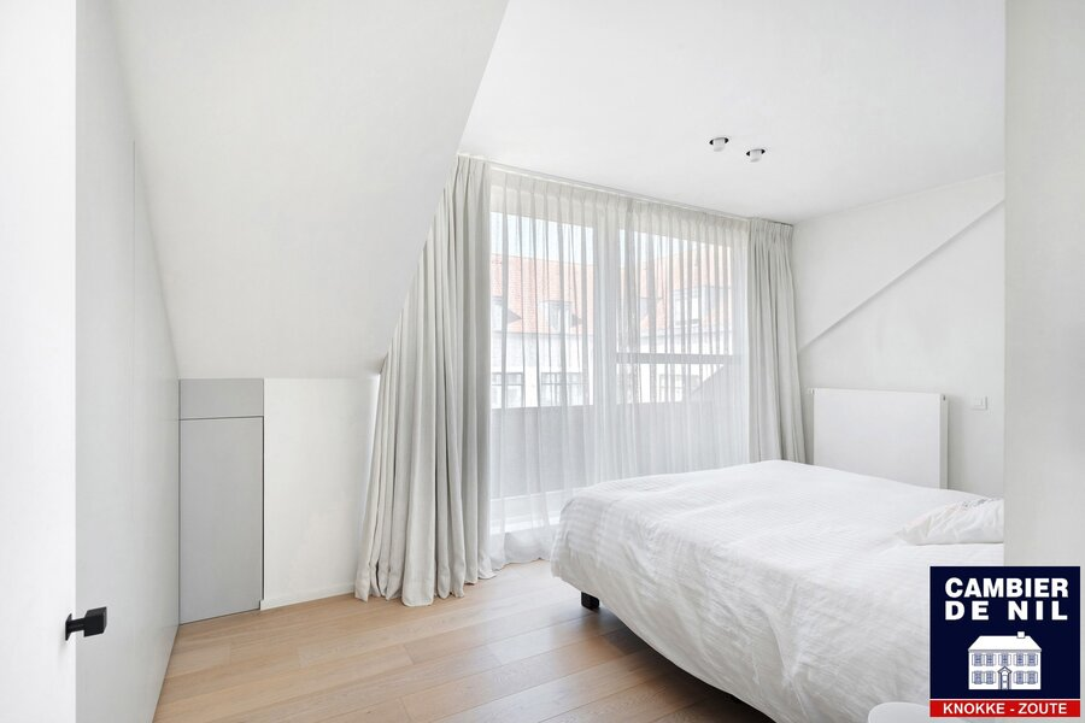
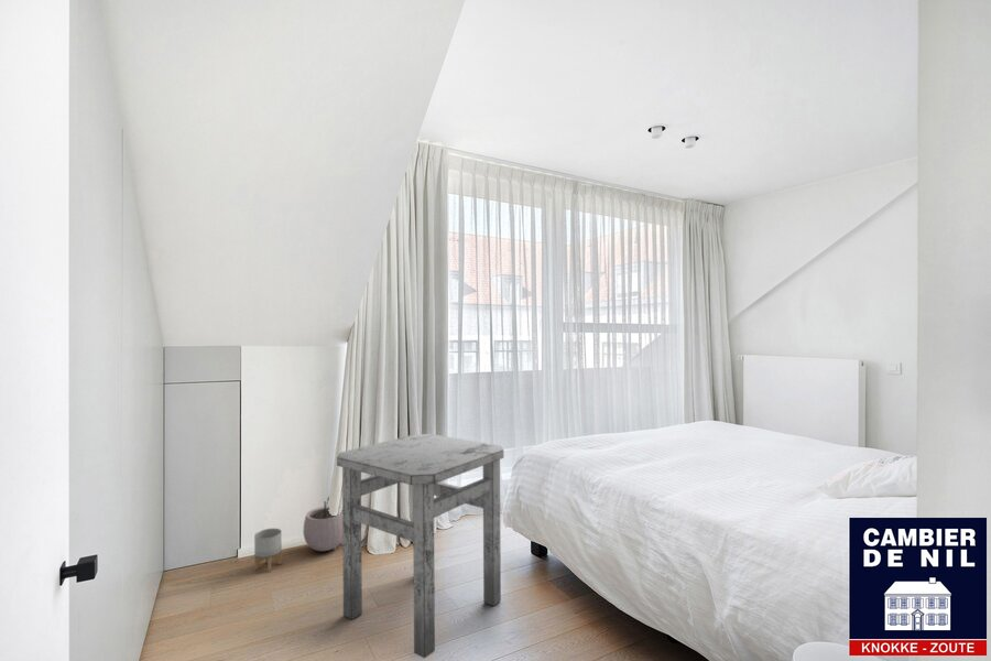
+ plant pot (325, 522)
+ side table (423, 529)
+ planter (268, 550)
